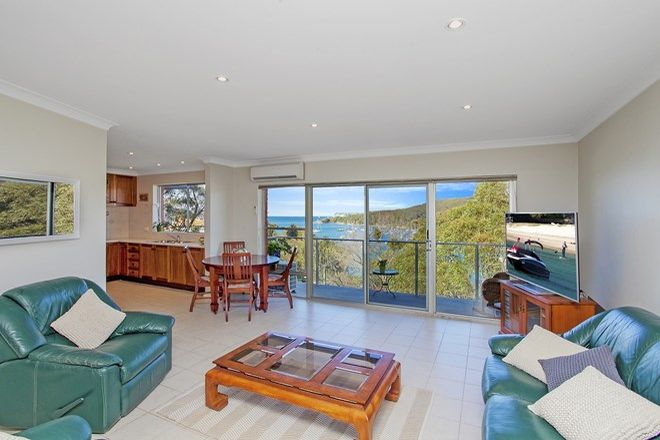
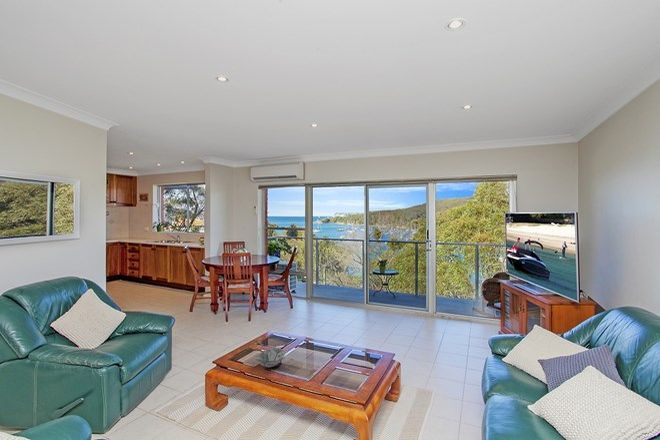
+ decorative bowl (270, 359)
